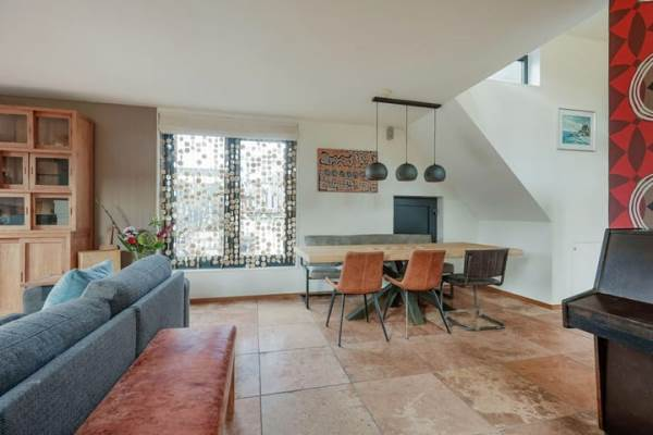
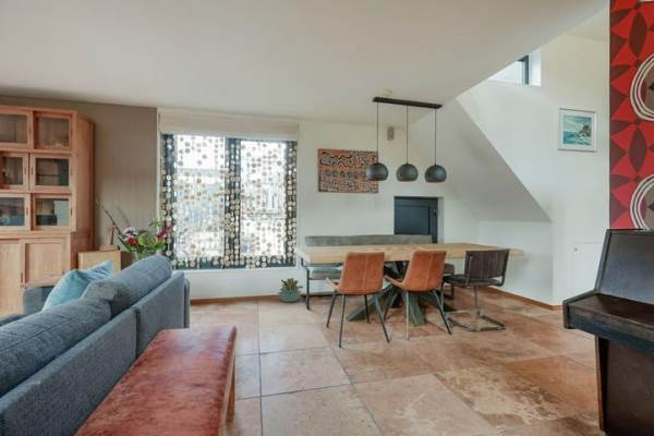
+ decorative plant (290, 289)
